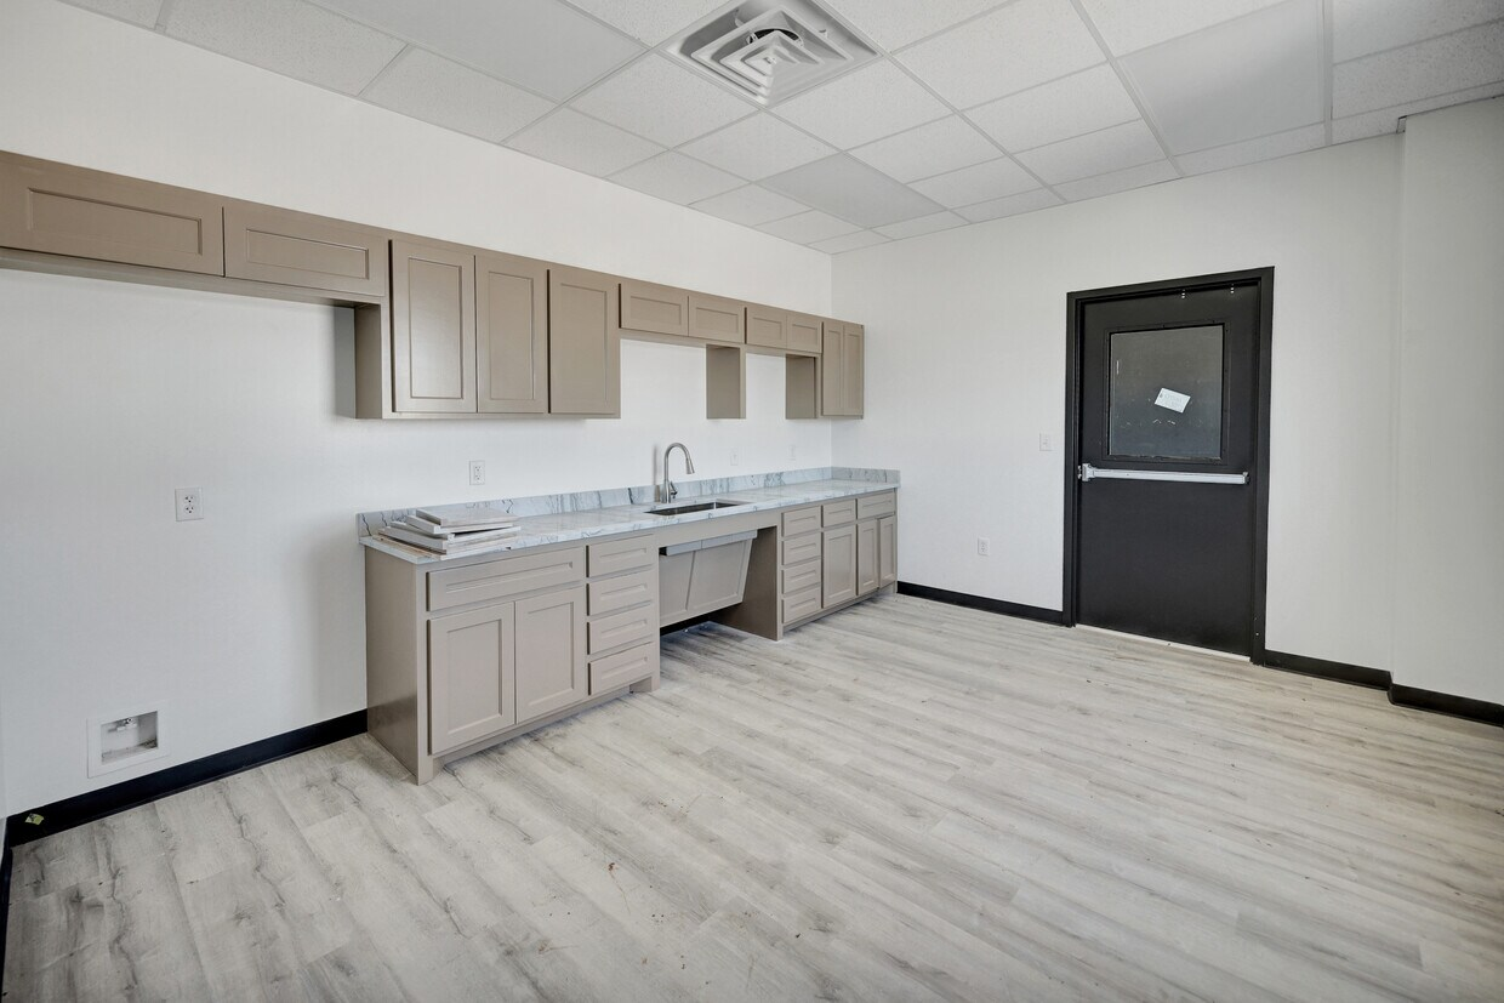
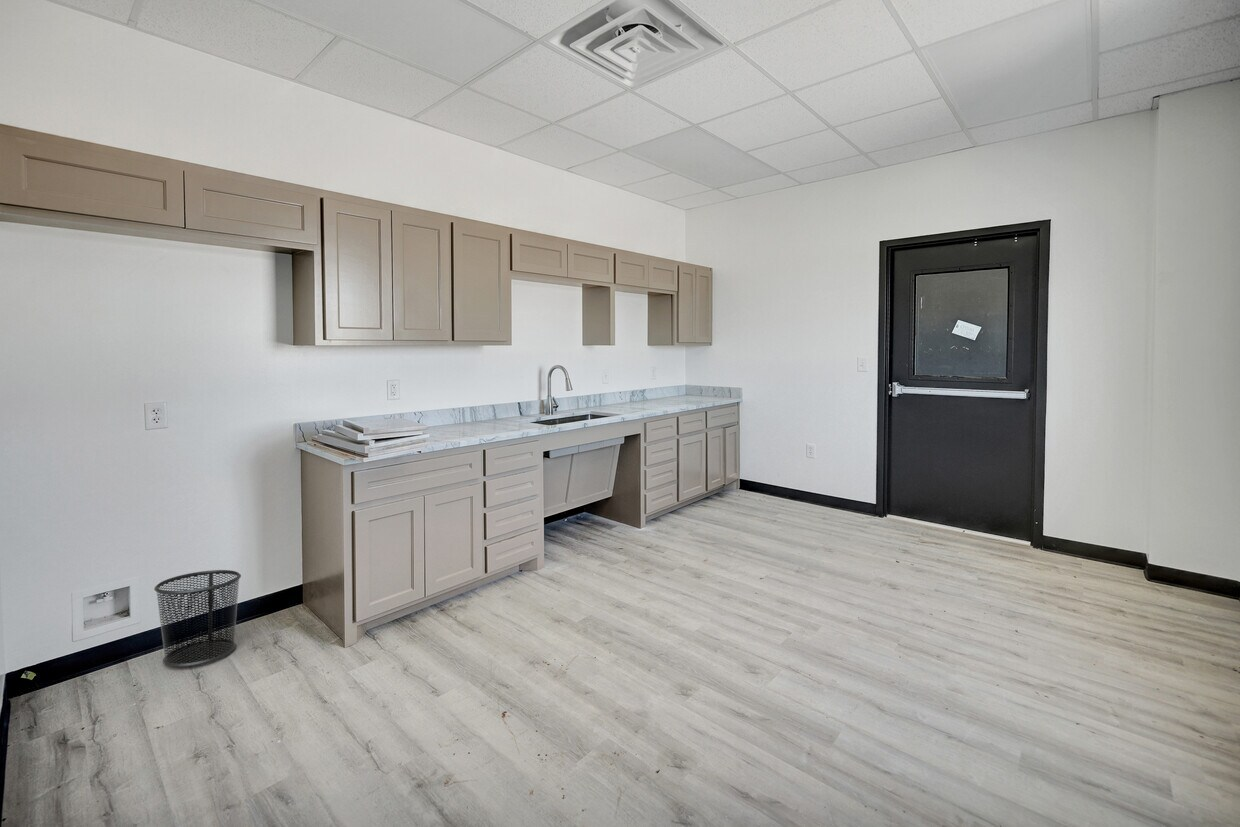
+ waste bin (199, 616)
